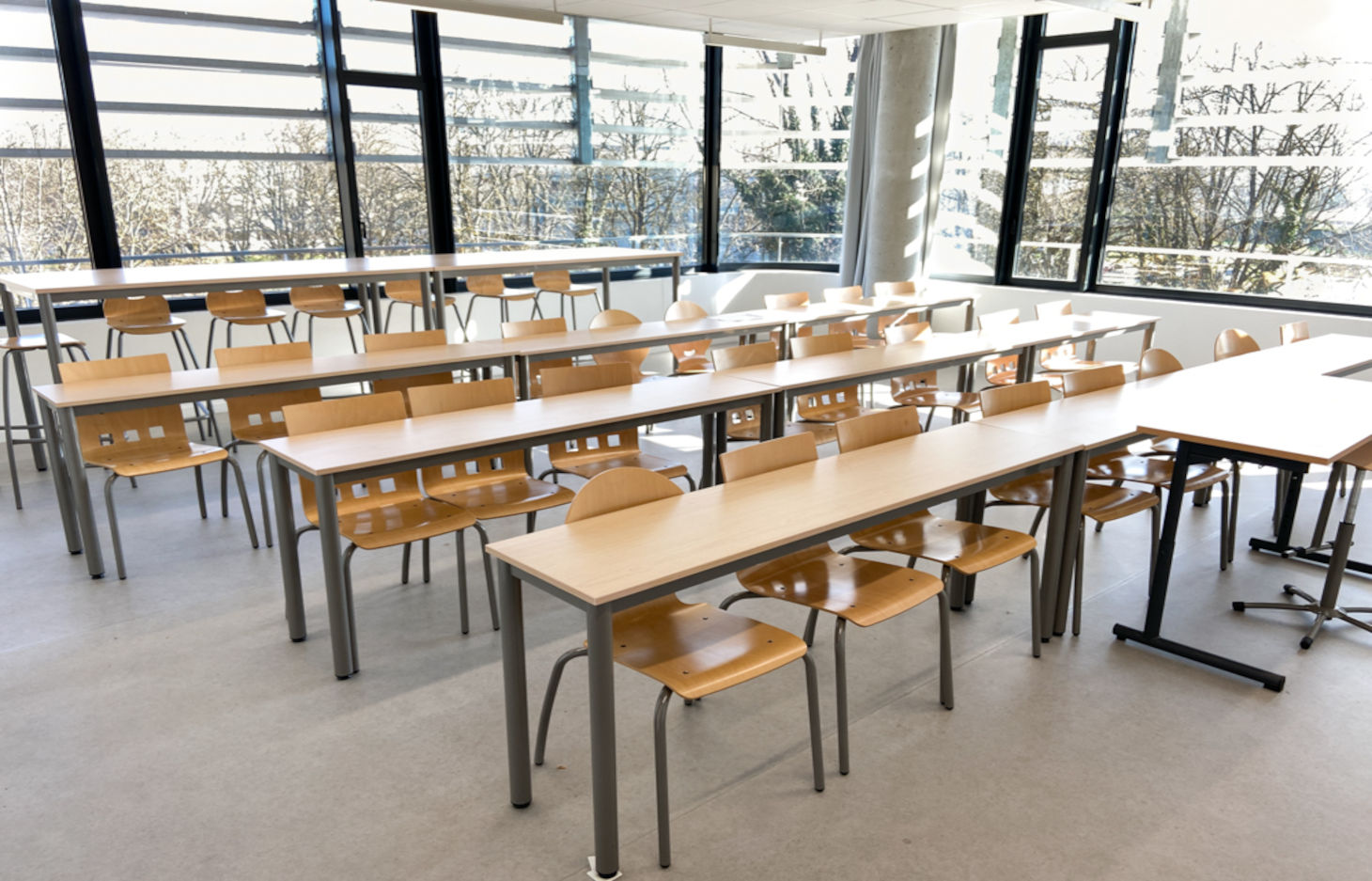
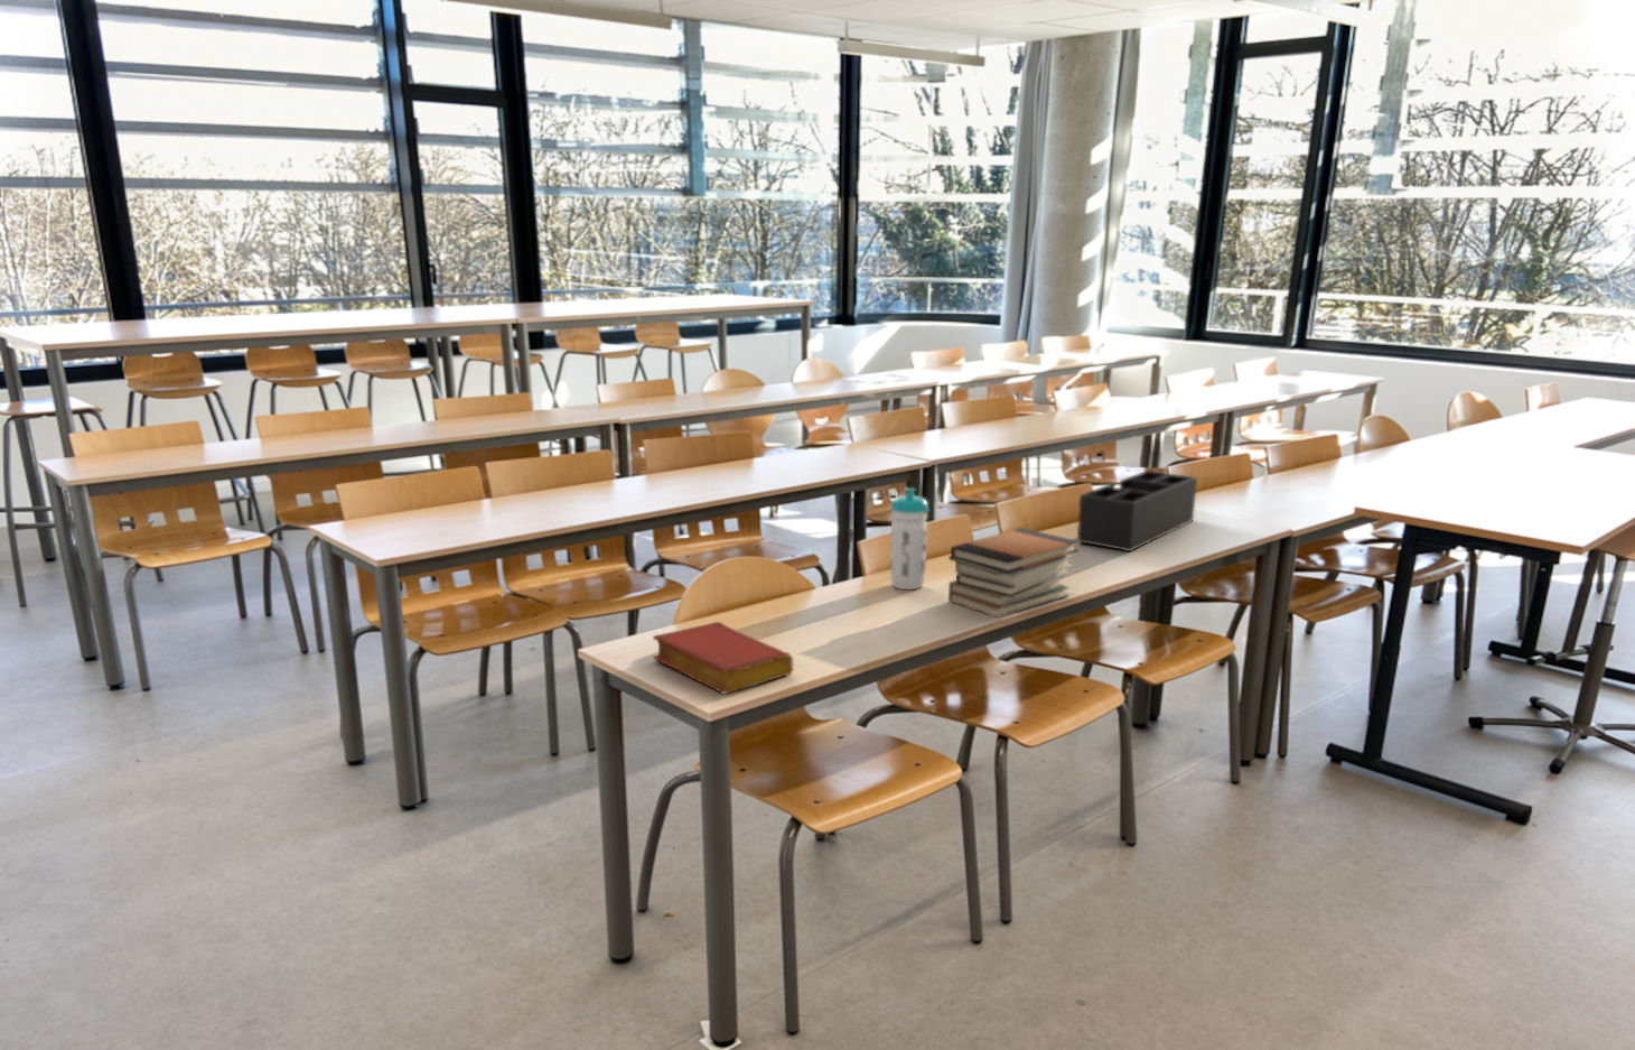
+ book (722, 653)
+ water bottle (908, 536)
+ desk organizer (1139, 508)
+ book stack (1013, 571)
